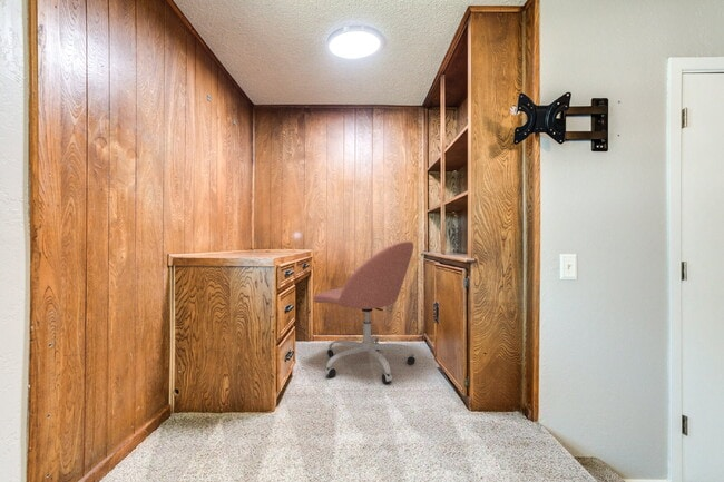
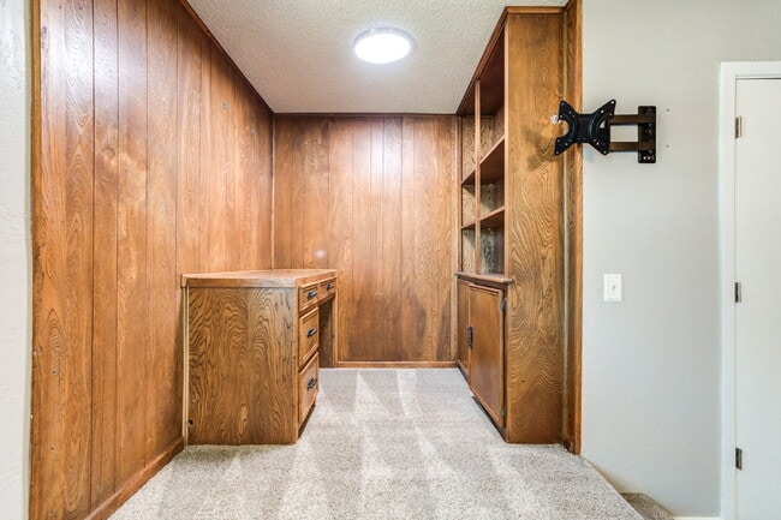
- office chair (364, 303)
